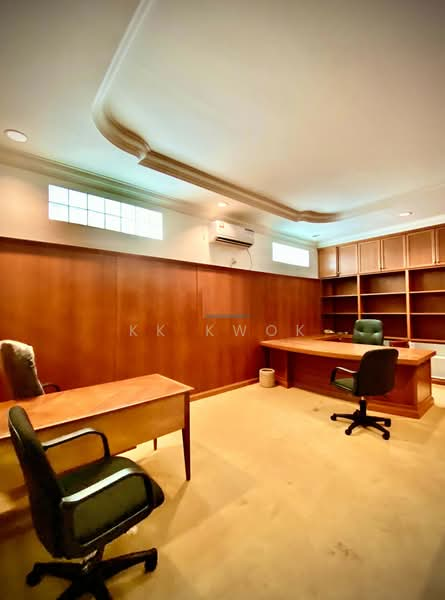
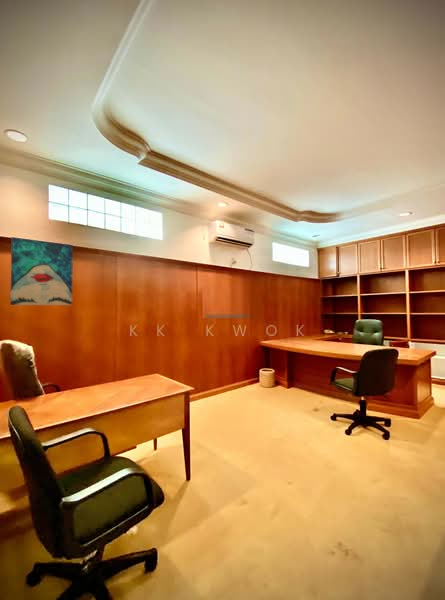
+ wall art (43, 273)
